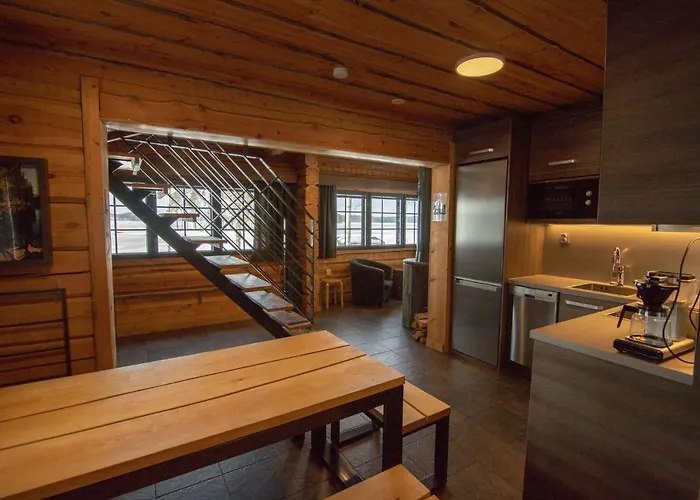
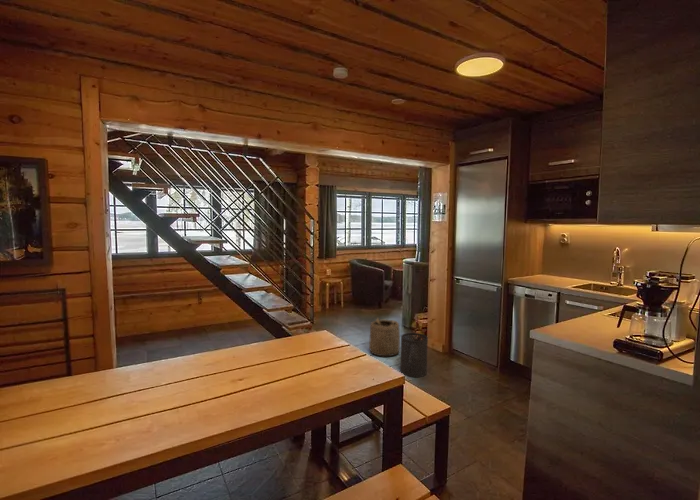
+ basket (383, 335)
+ trash can (414, 354)
